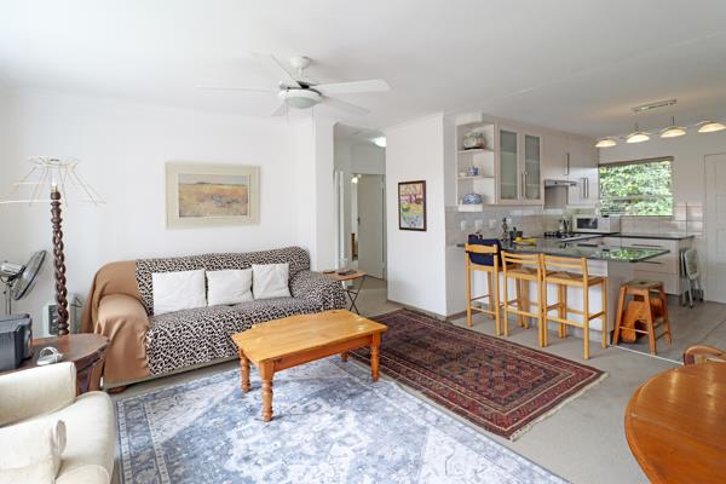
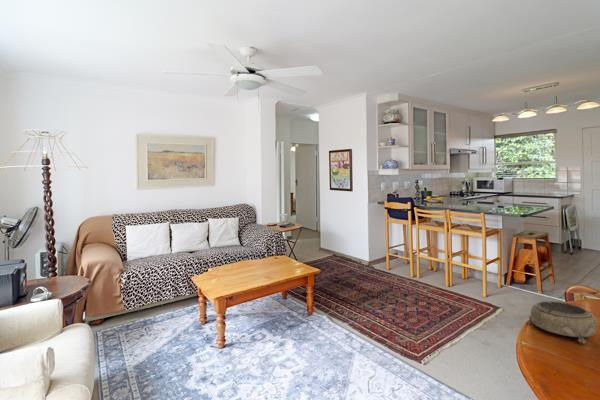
+ decorative bowl (563, 319)
